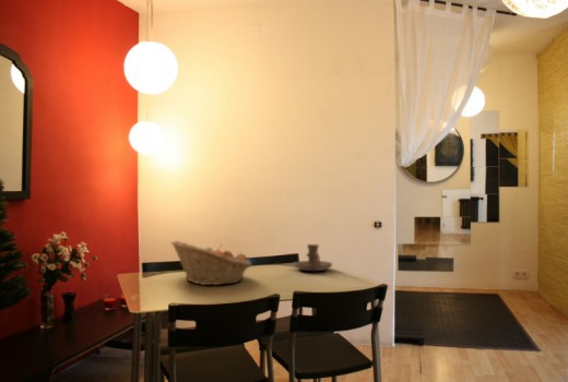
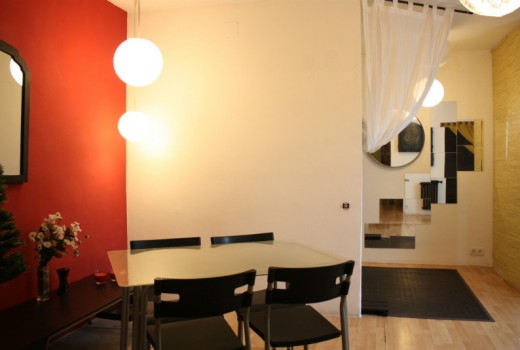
- fruit basket (210, 260)
- candle holder (313, 258)
